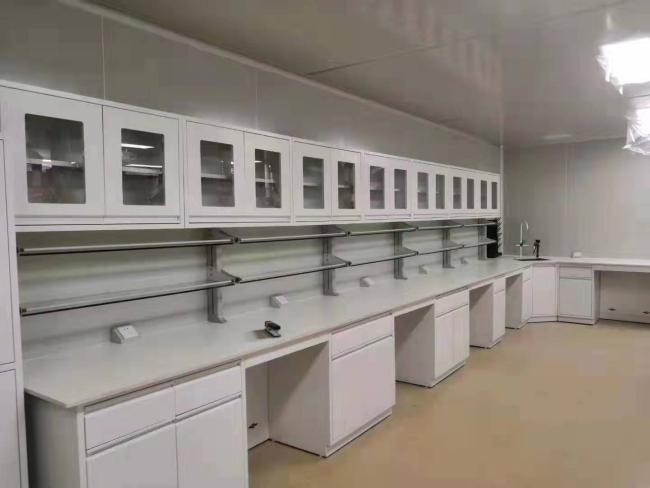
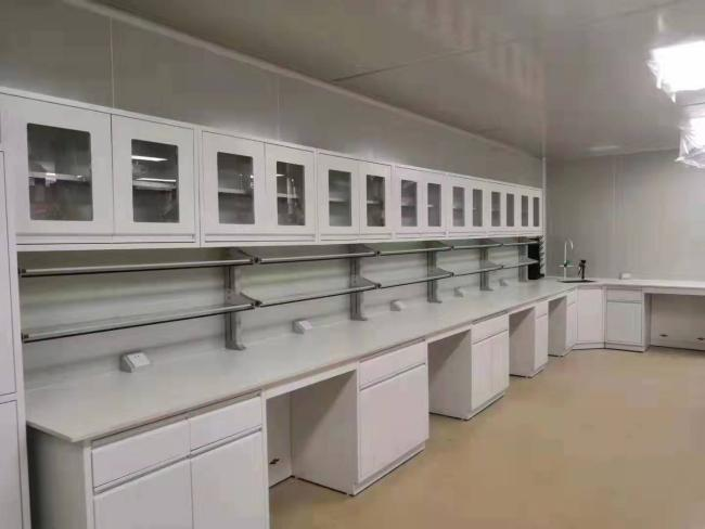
- stapler (272, 327)
